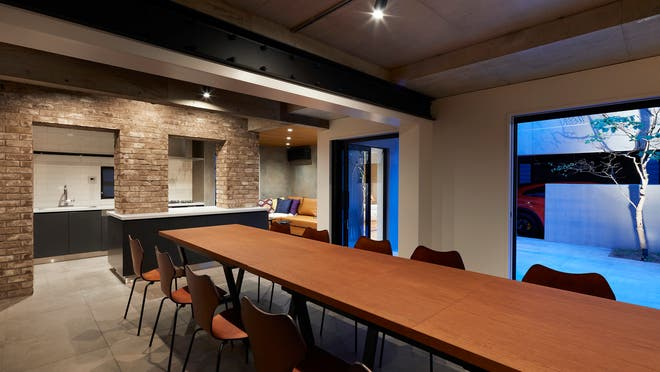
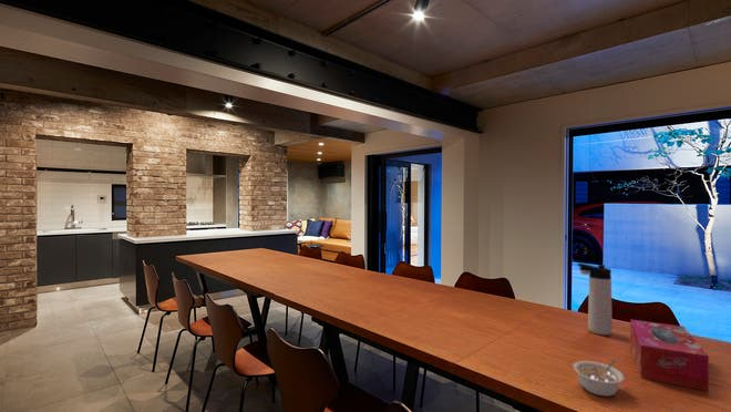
+ legume (597, 377)
+ thermos bottle (594, 297)
+ tissue box (663, 350)
